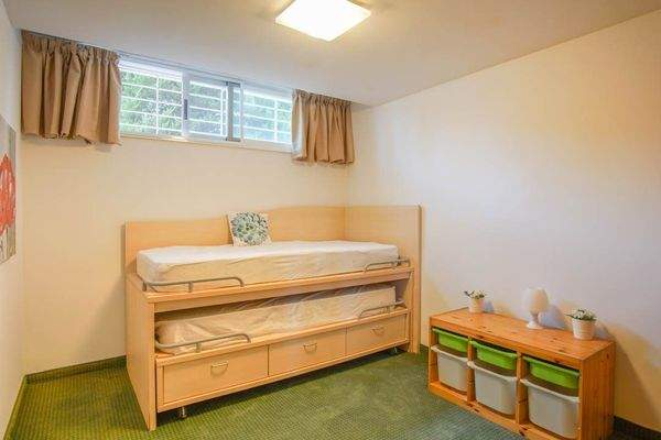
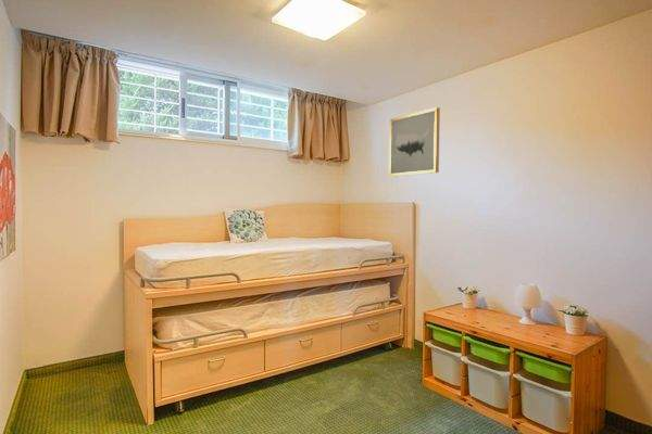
+ wall art (412, 144)
